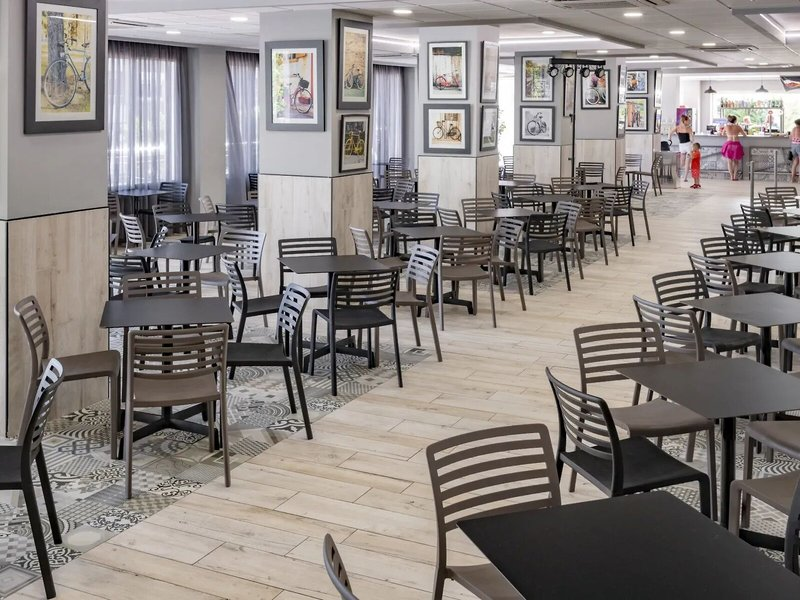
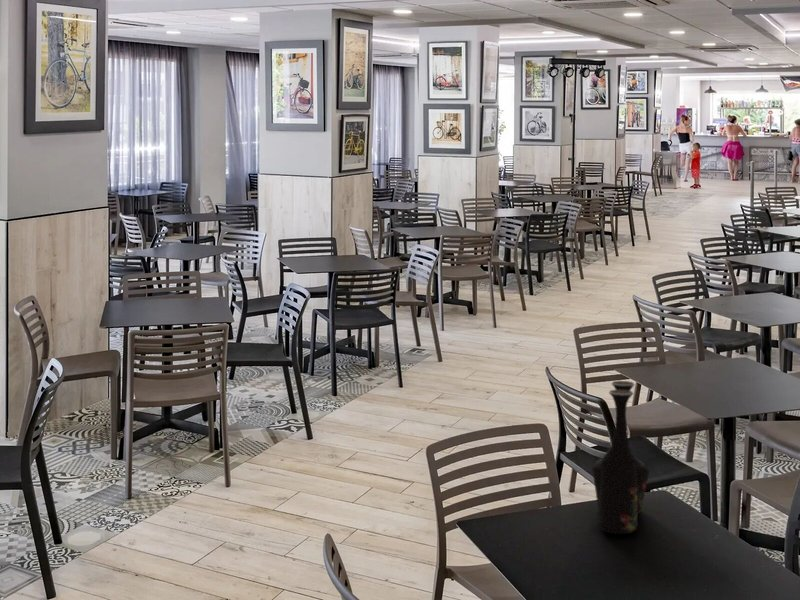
+ vase (620, 453)
